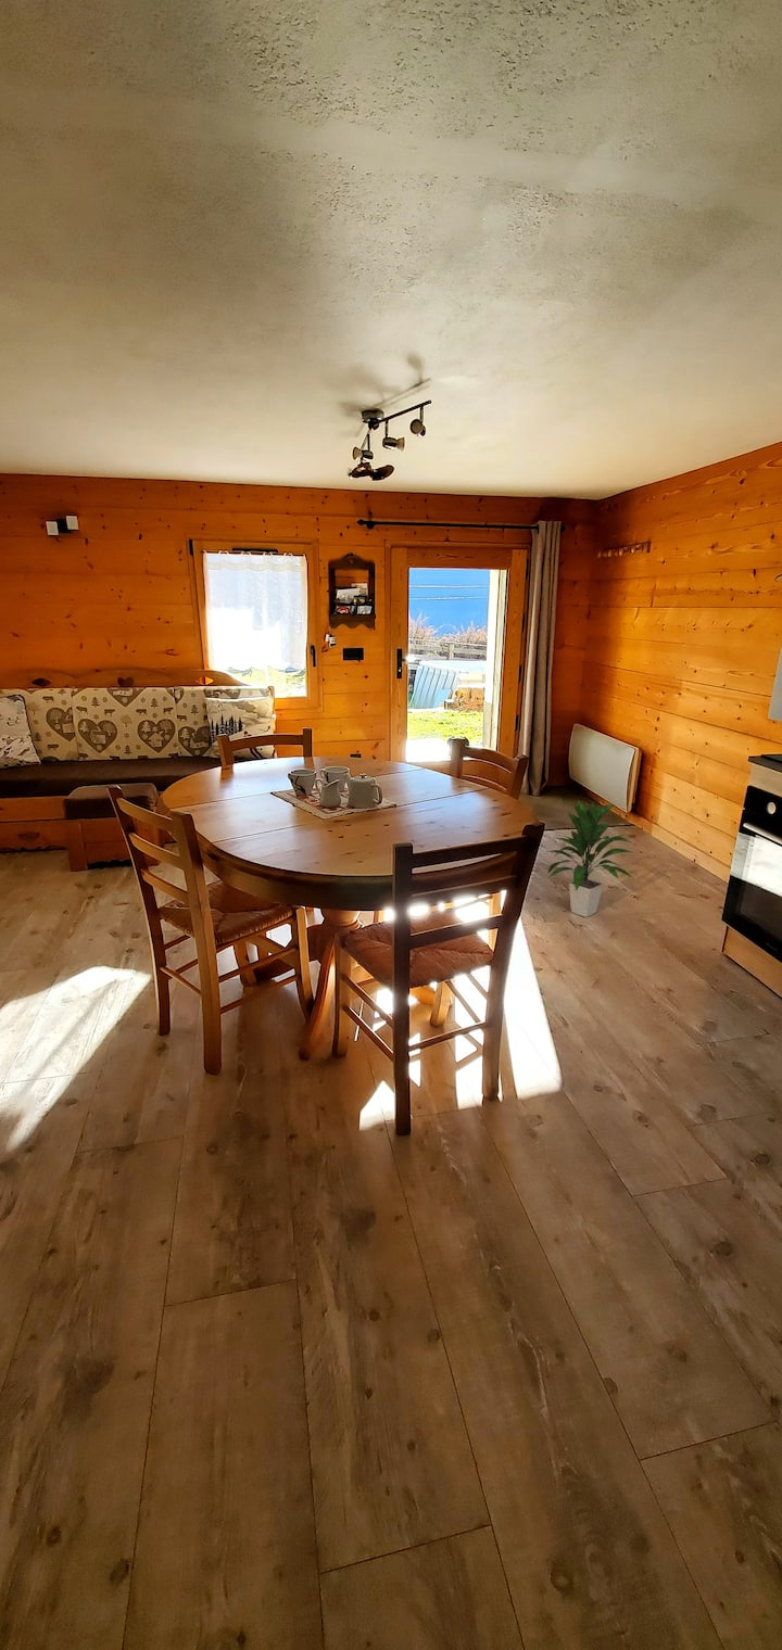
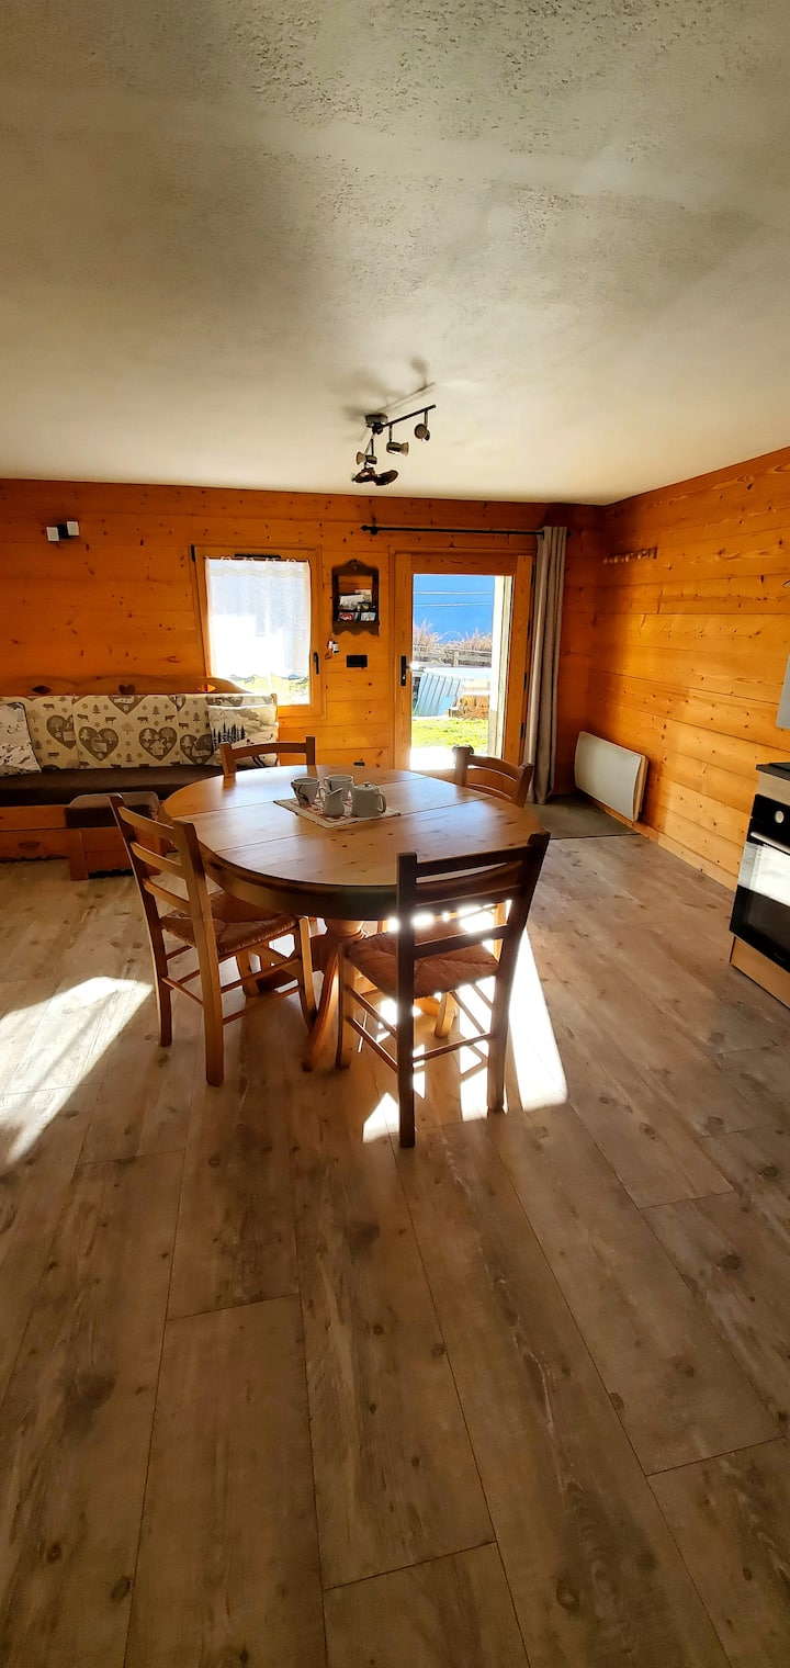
- indoor plant (585, 855)
